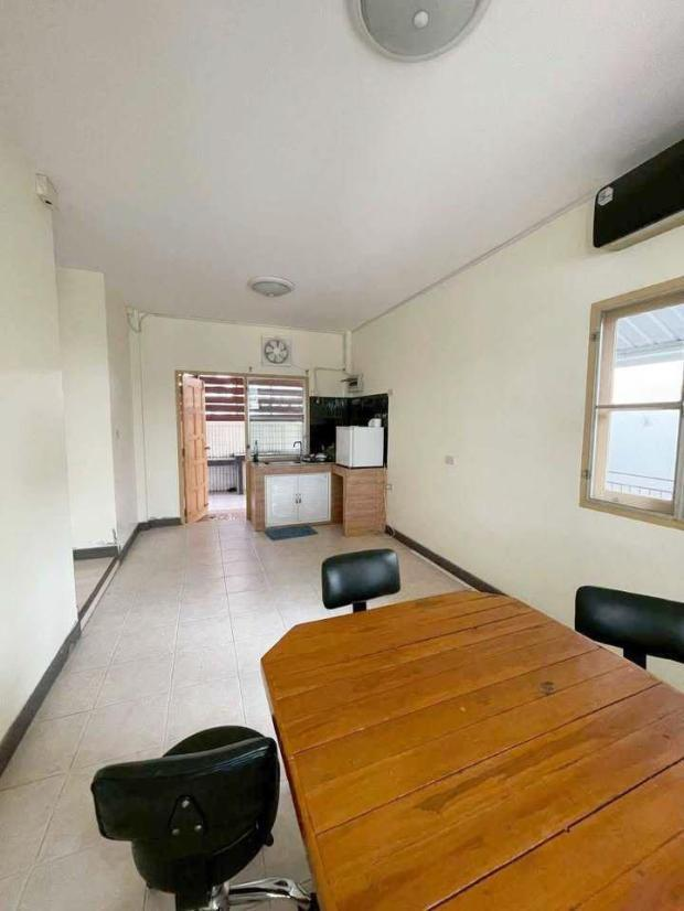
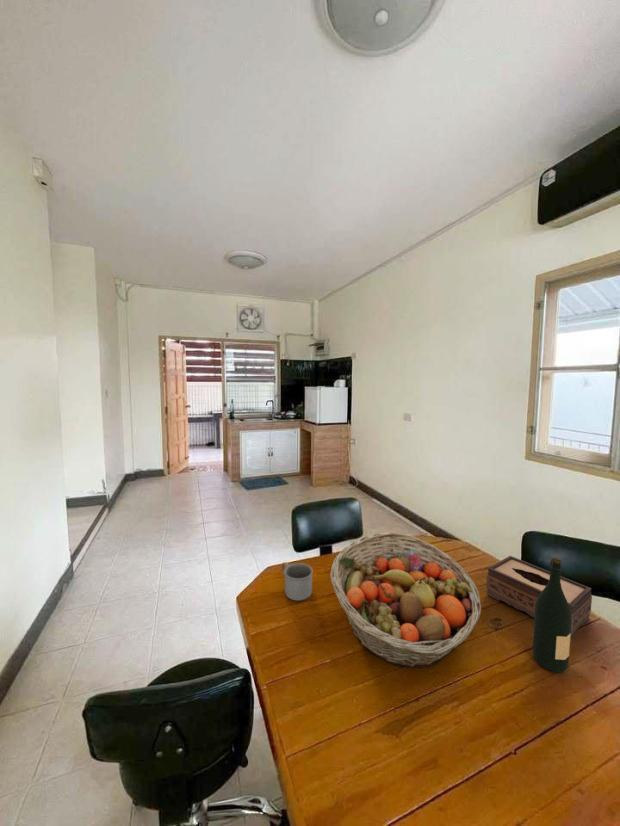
+ wine bottle (552, 610)
+ tissue box (536, 591)
+ mug (296, 580)
+ fruit basket (404, 591)
